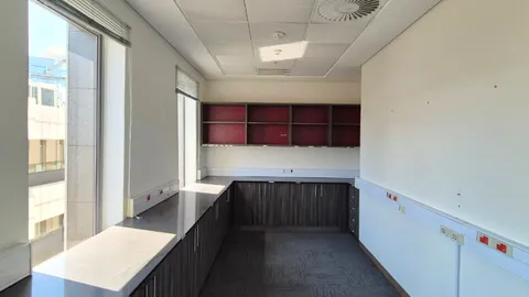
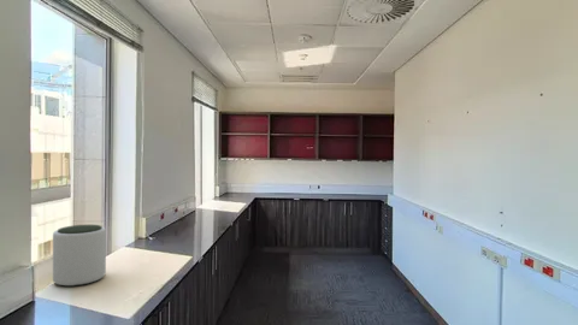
+ plant pot (79, 253)
